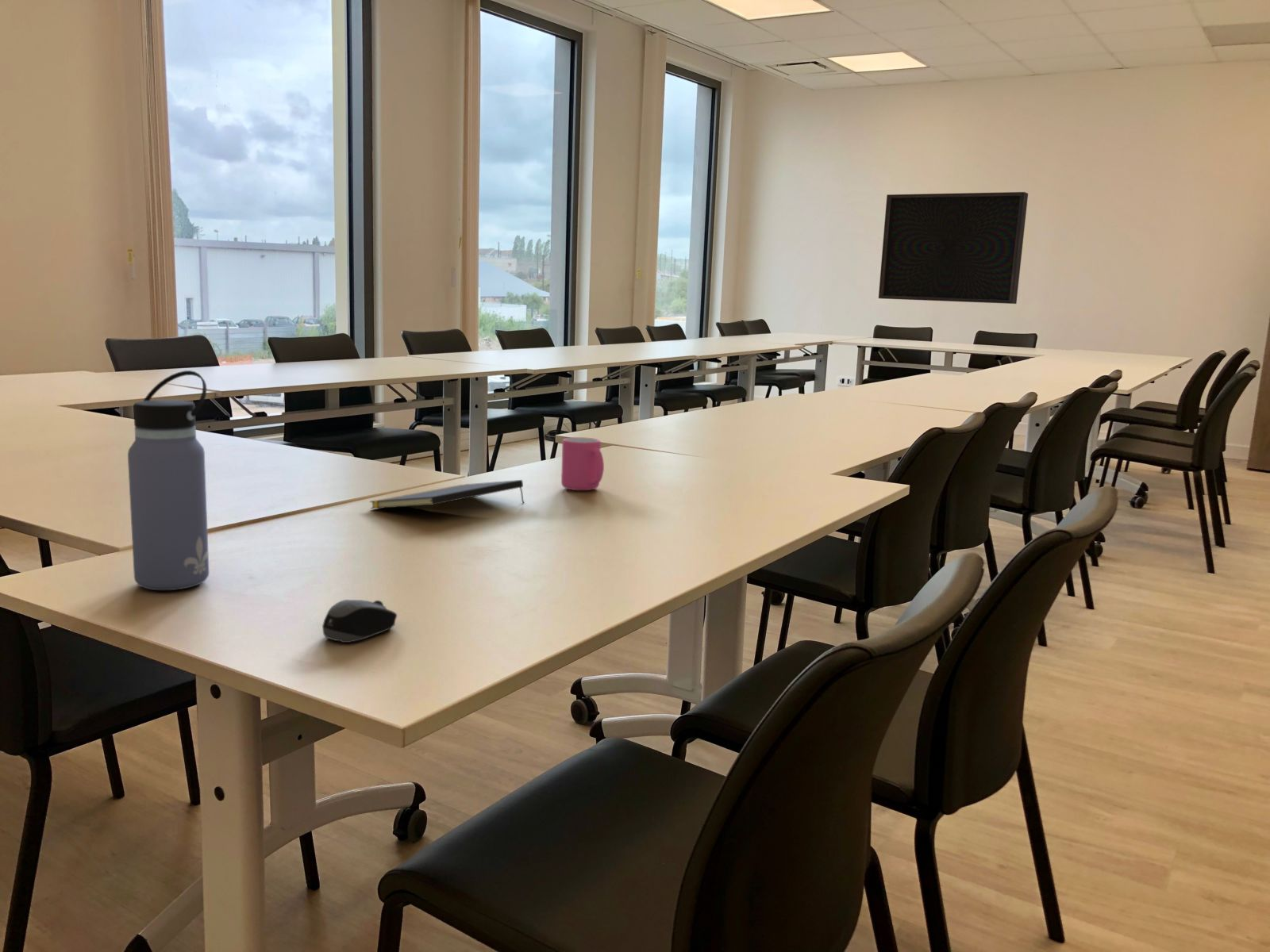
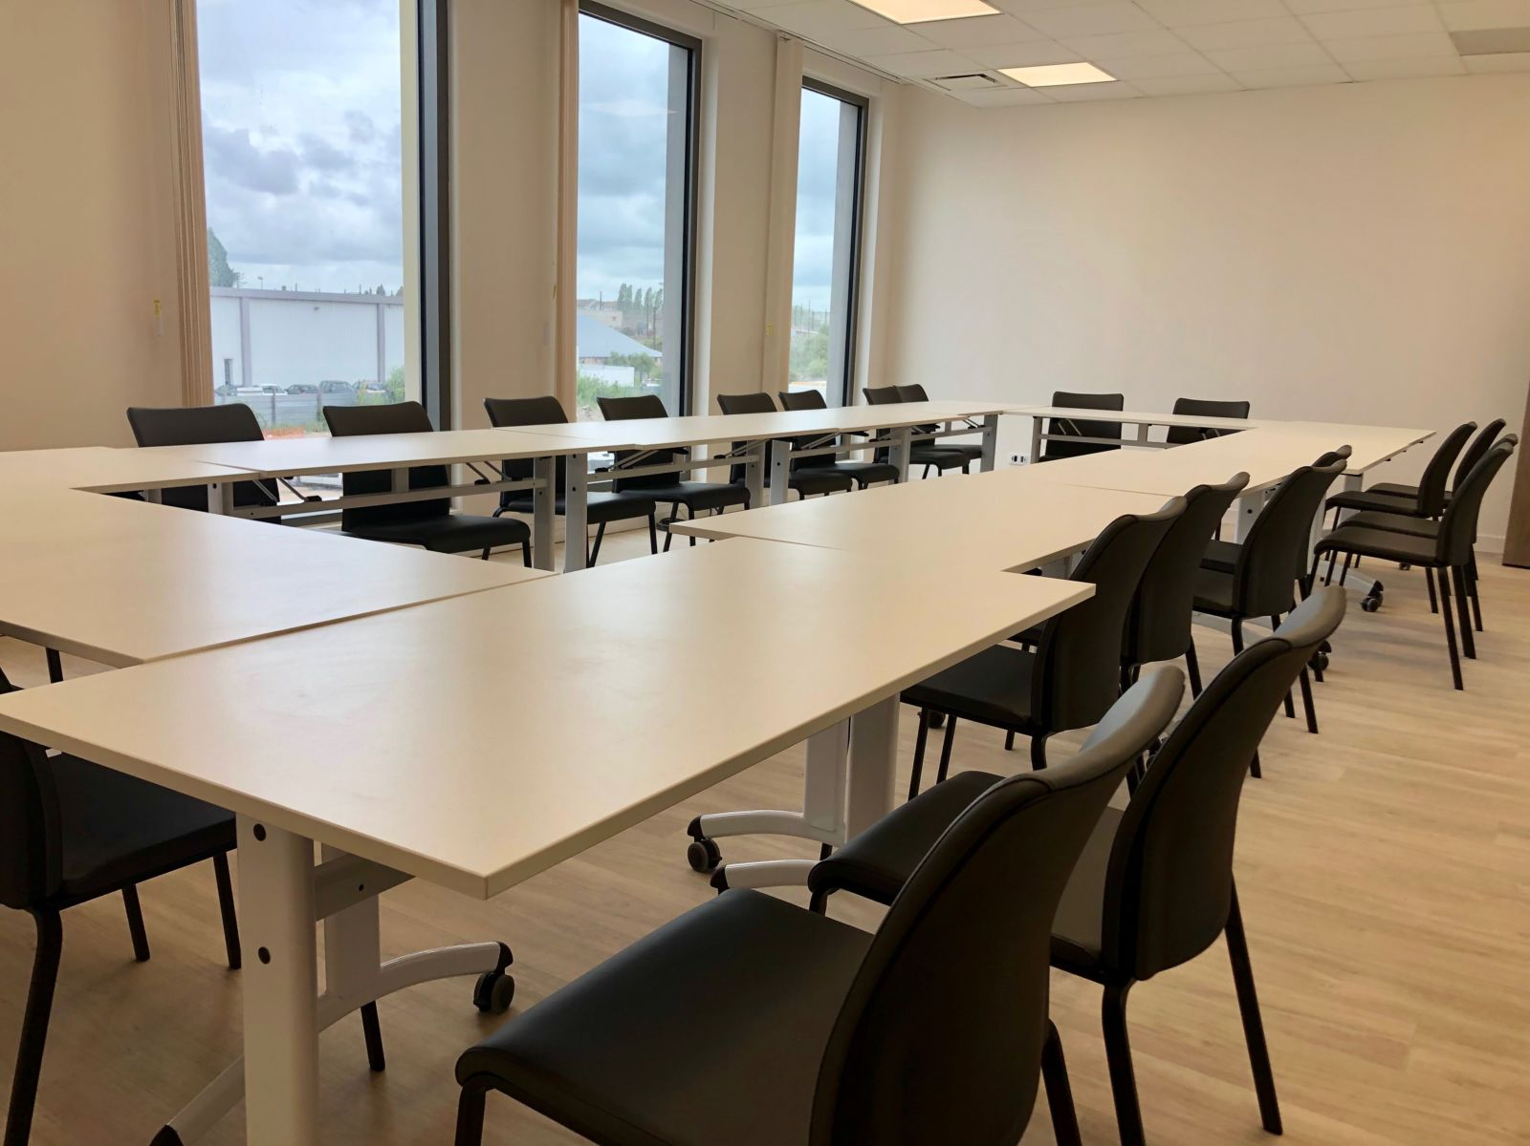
- television (950, 248)
- computer mouse (360, 615)
- water bottle (170, 479)
- mug (585, 465)
- notepad (448, 493)
